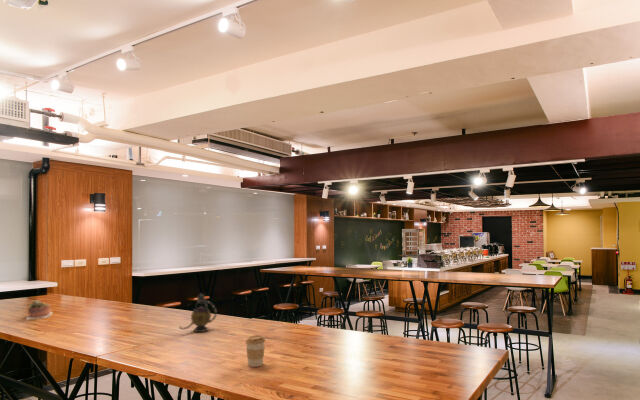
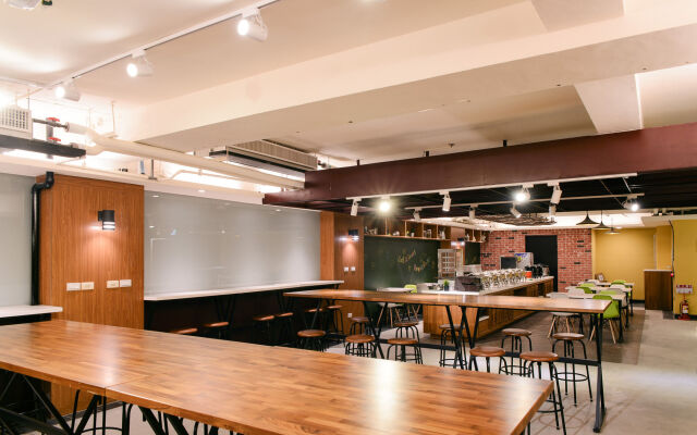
- teapot (196, 312)
- coffee cup (255, 350)
- succulent plant (39, 307)
